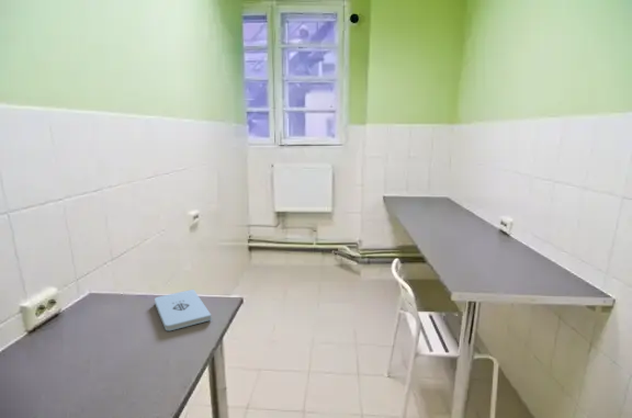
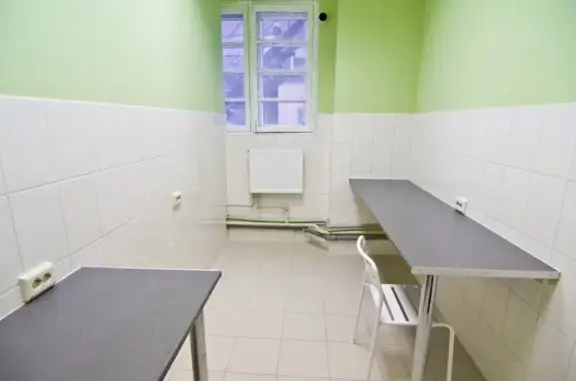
- notepad (181, 308)
